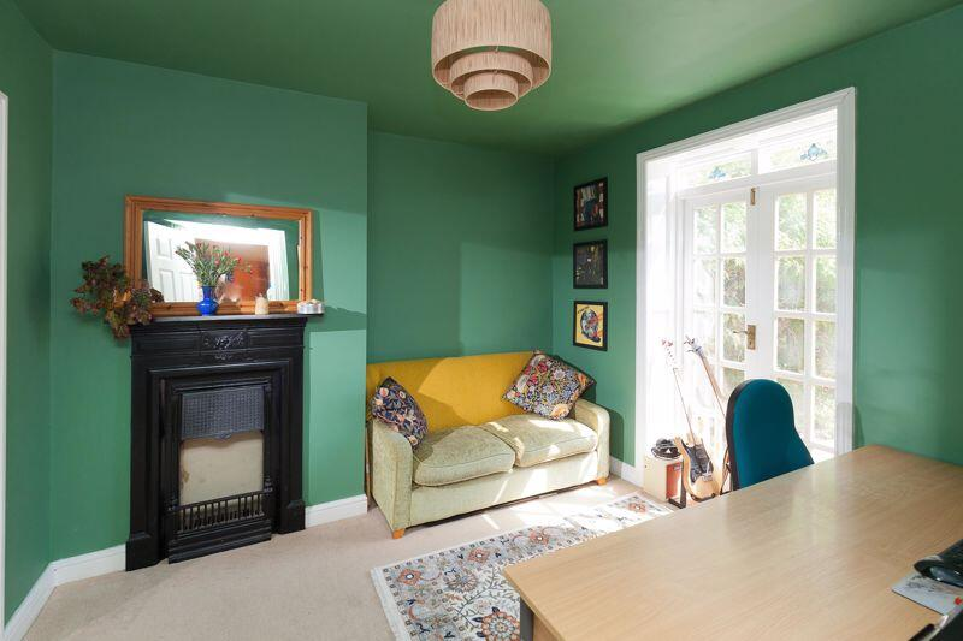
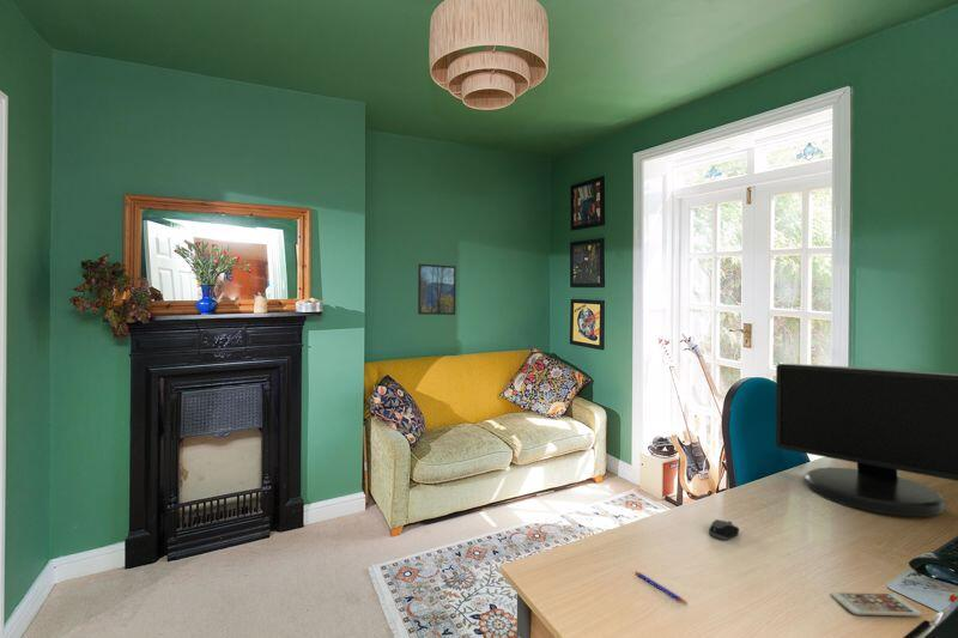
+ smartphone (874, 603)
+ pen (660, 587)
+ computer mouse (723, 527)
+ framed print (437, 290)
+ monitor (869, 432)
